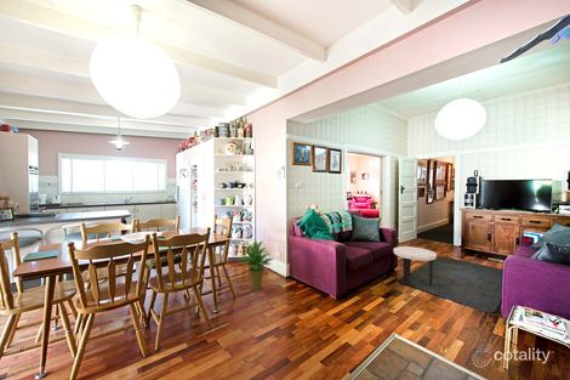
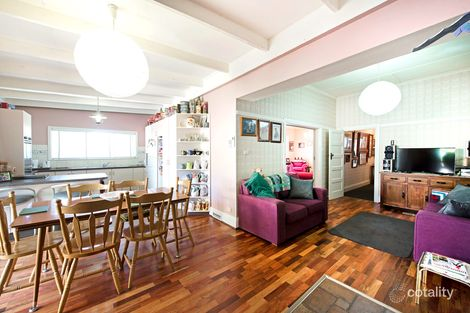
- potted plant (256, 263)
- side table (410, 265)
